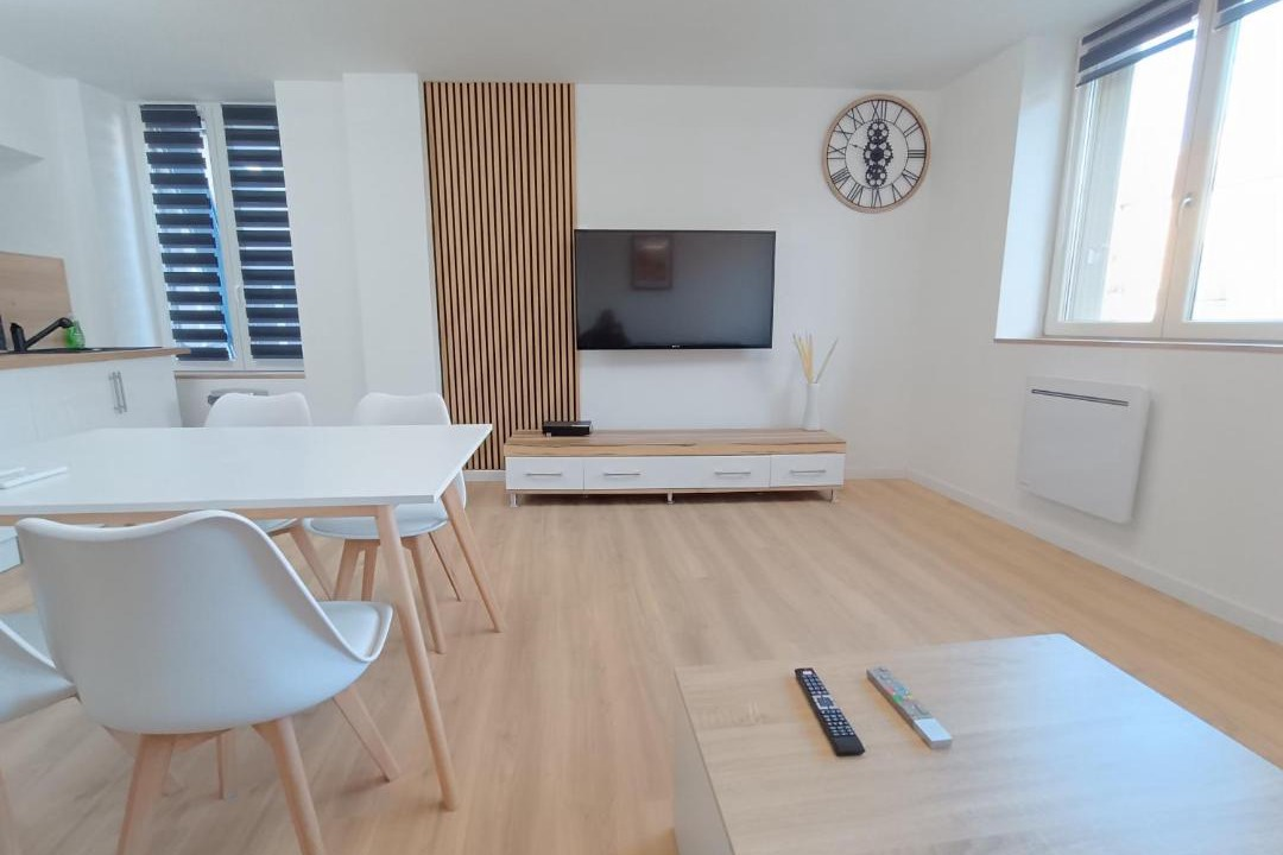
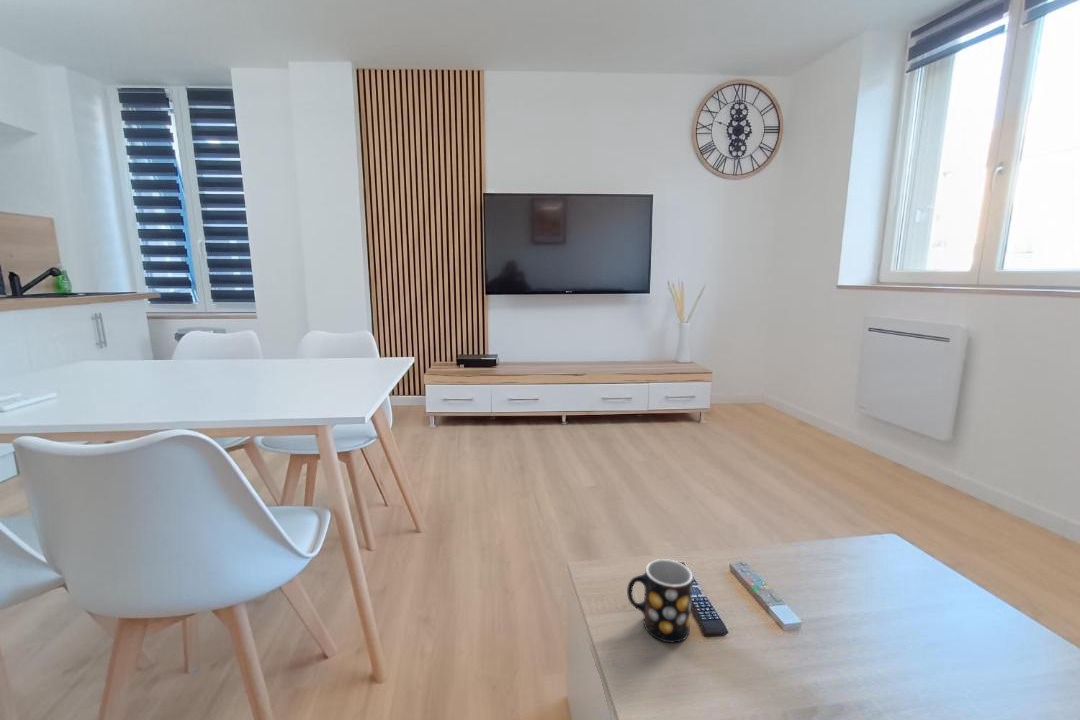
+ mug (659, 599)
